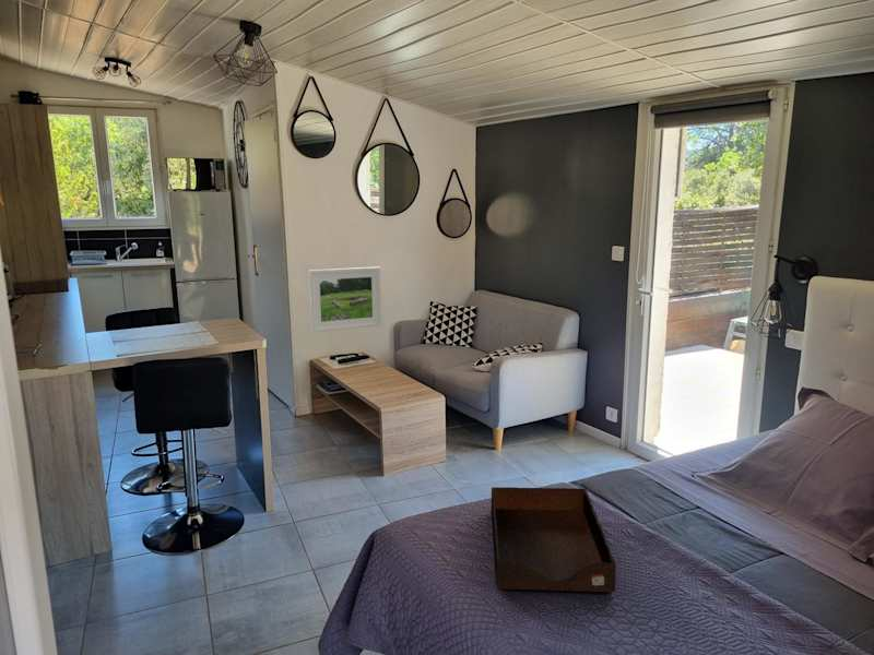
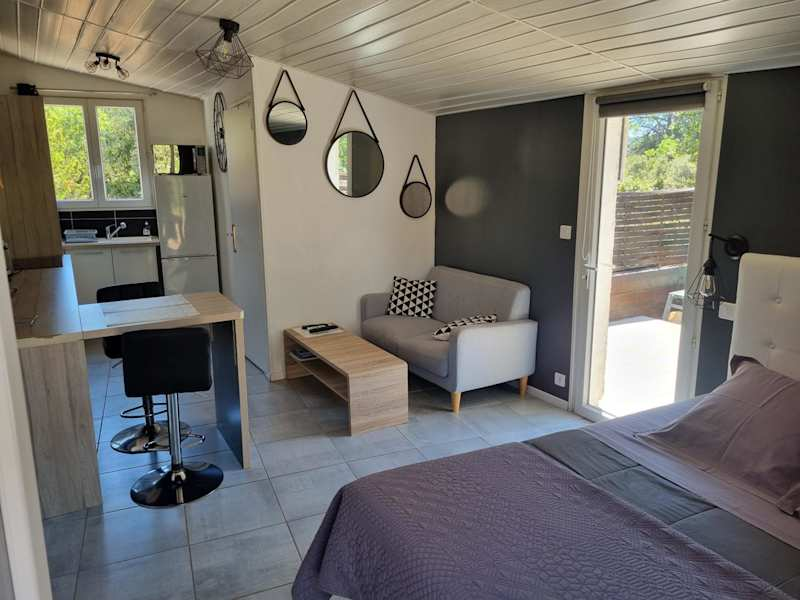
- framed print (346, 298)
- tray (545, 533)
